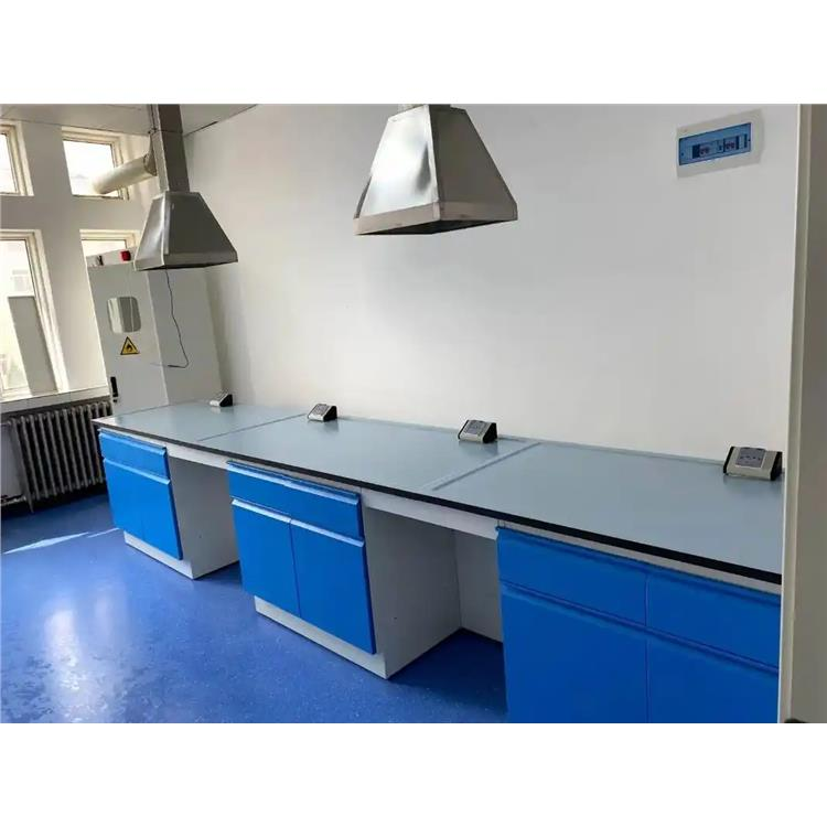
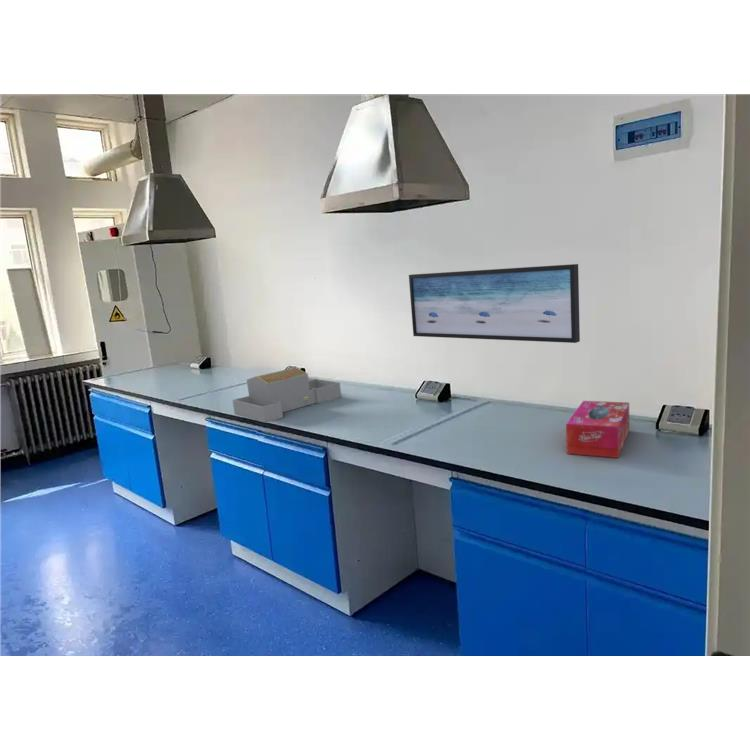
+ architectural model (291, 388)
+ wall art (485, 304)
+ tissue box (599, 427)
